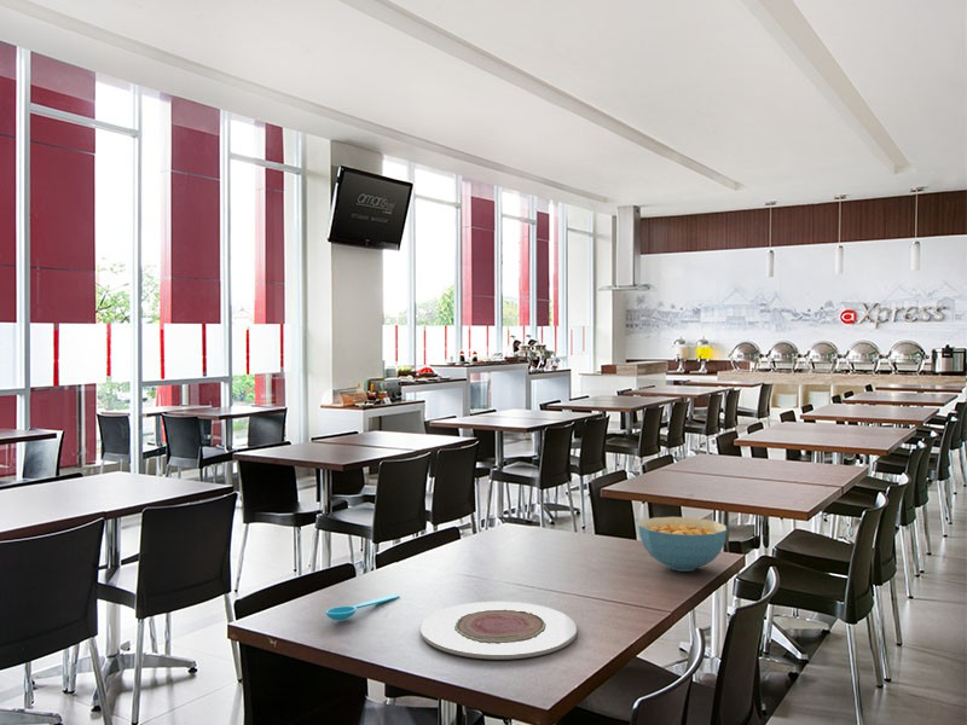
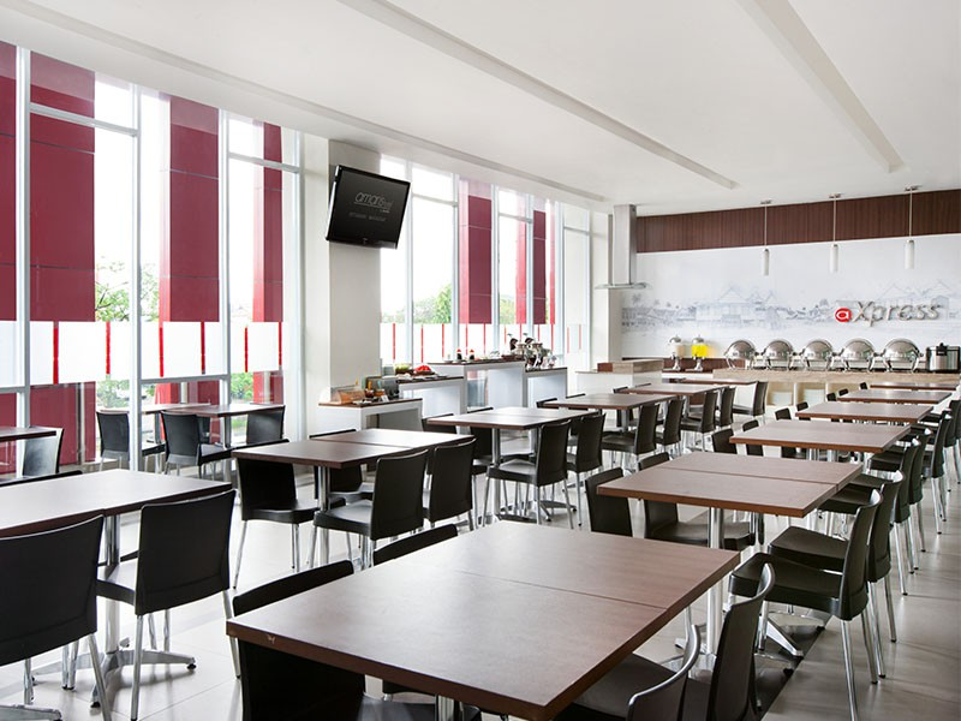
- spoon (364, 604)
- plate (498, 626)
- cereal bowl (682, 546)
